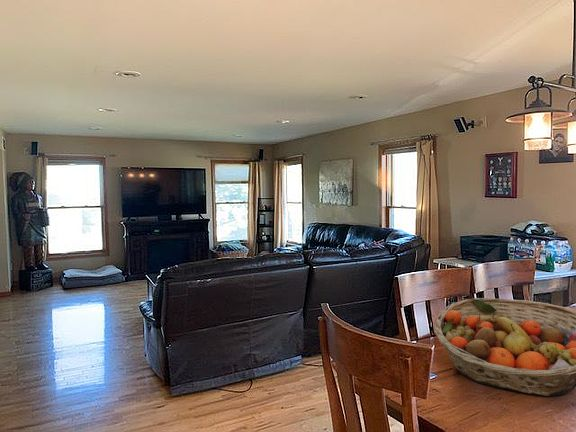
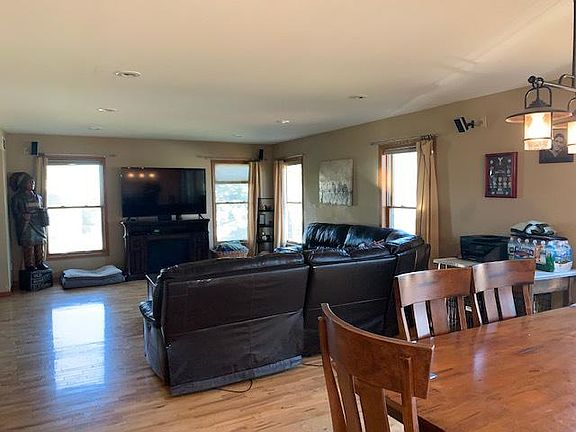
- fruit basket (512, 341)
